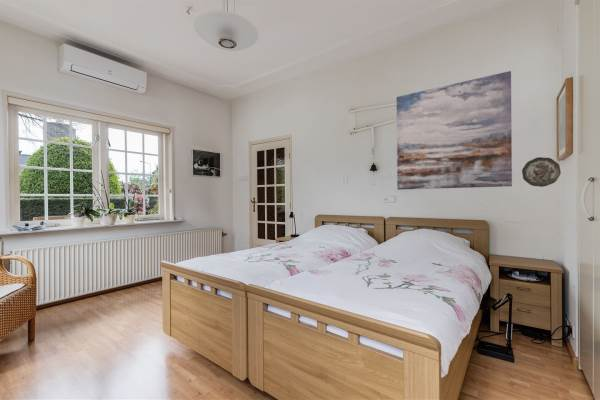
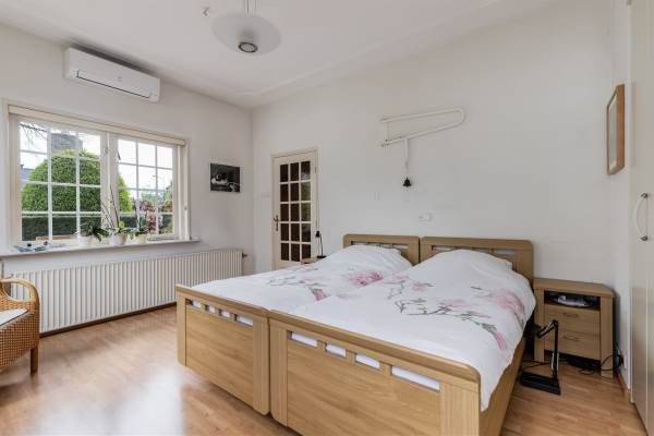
- decorative plate (540, 172)
- wall art (448, 137)
